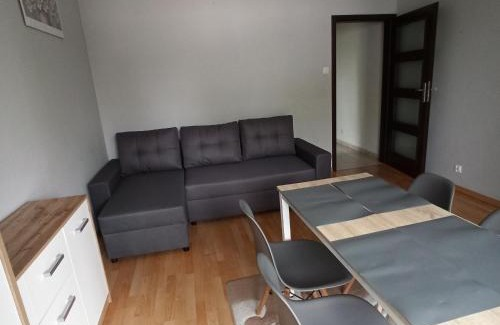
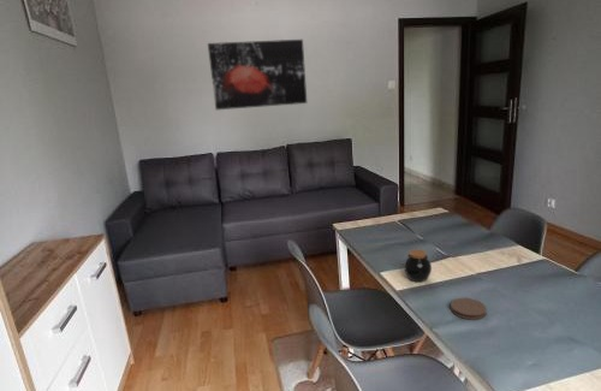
+ coaster (468, 308)
+ wall art (258, 75)
+ jar (417, 265)
